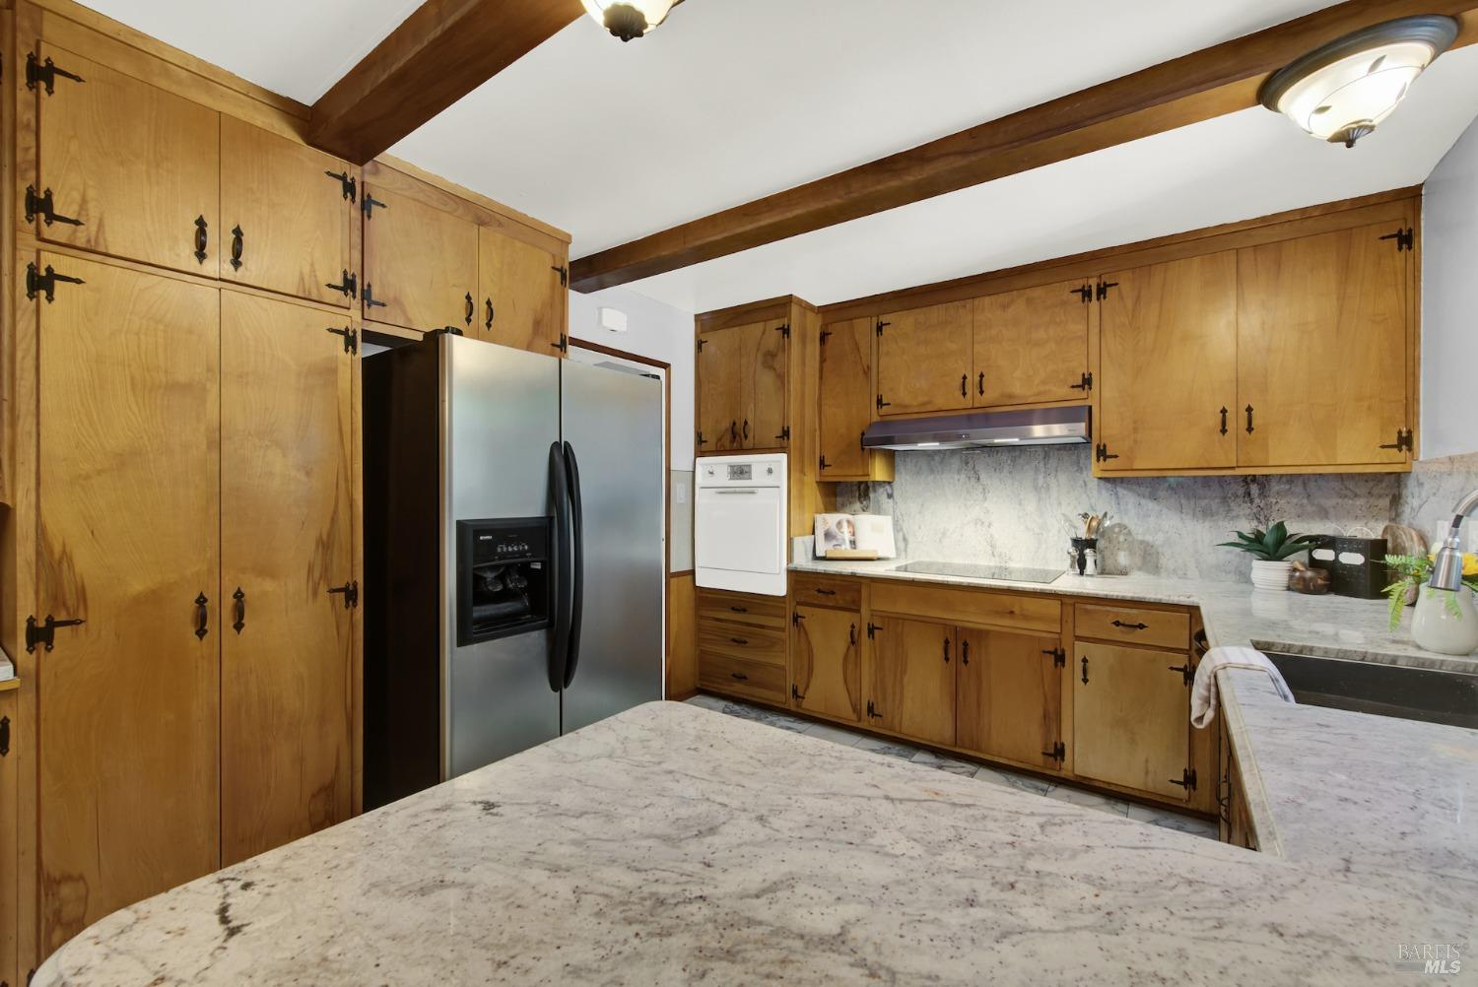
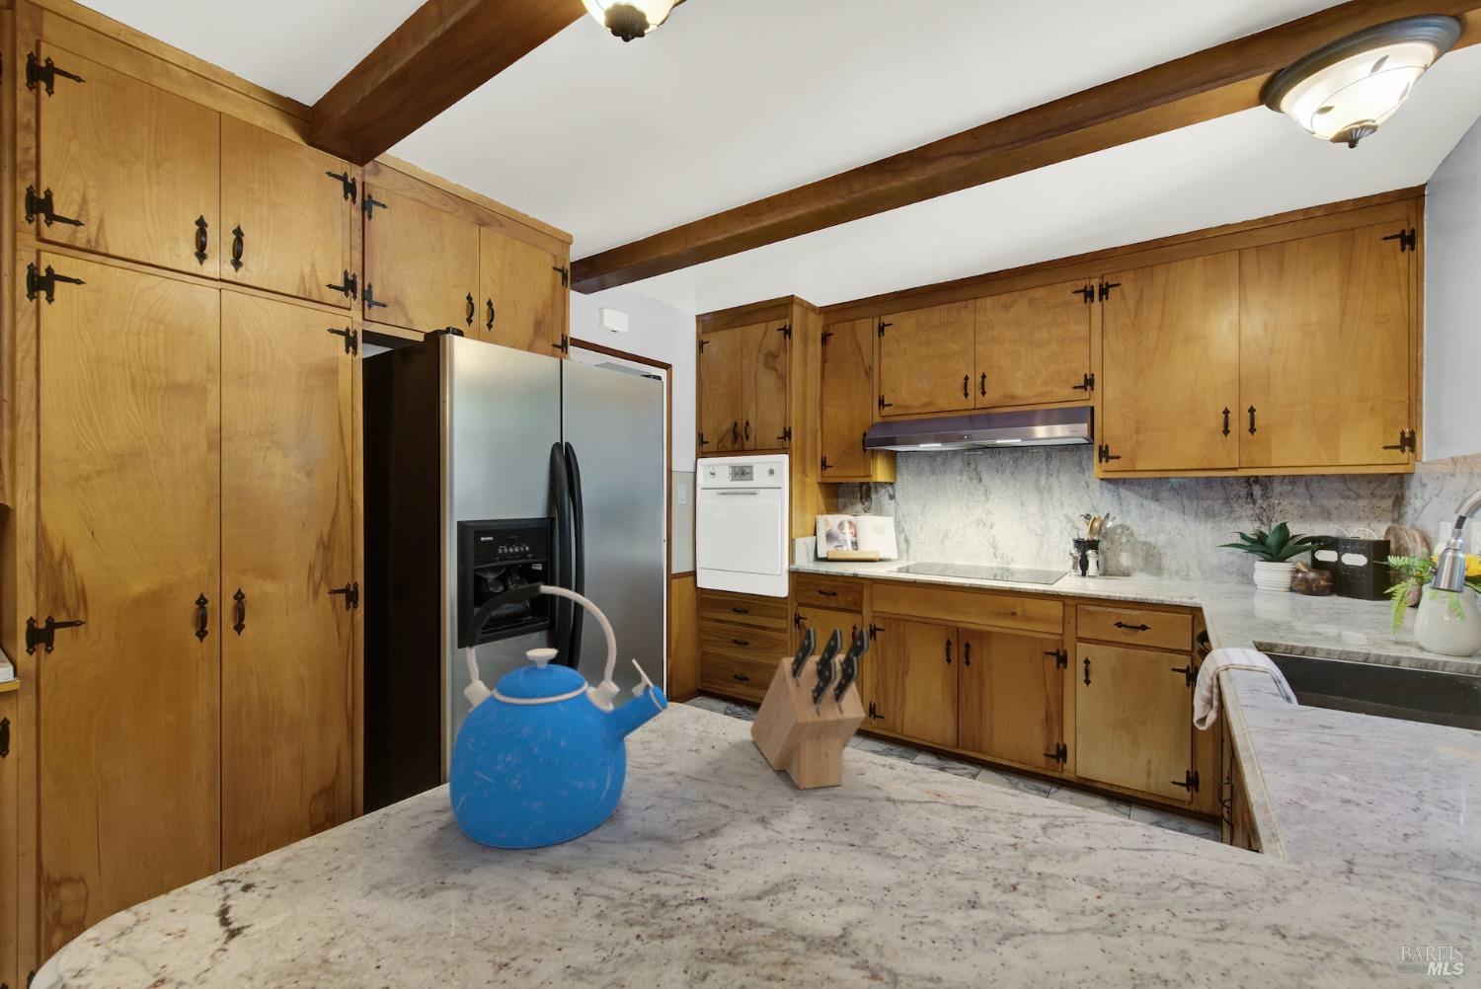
+ knife block (806, 689)
+ kettle (562, 695)
